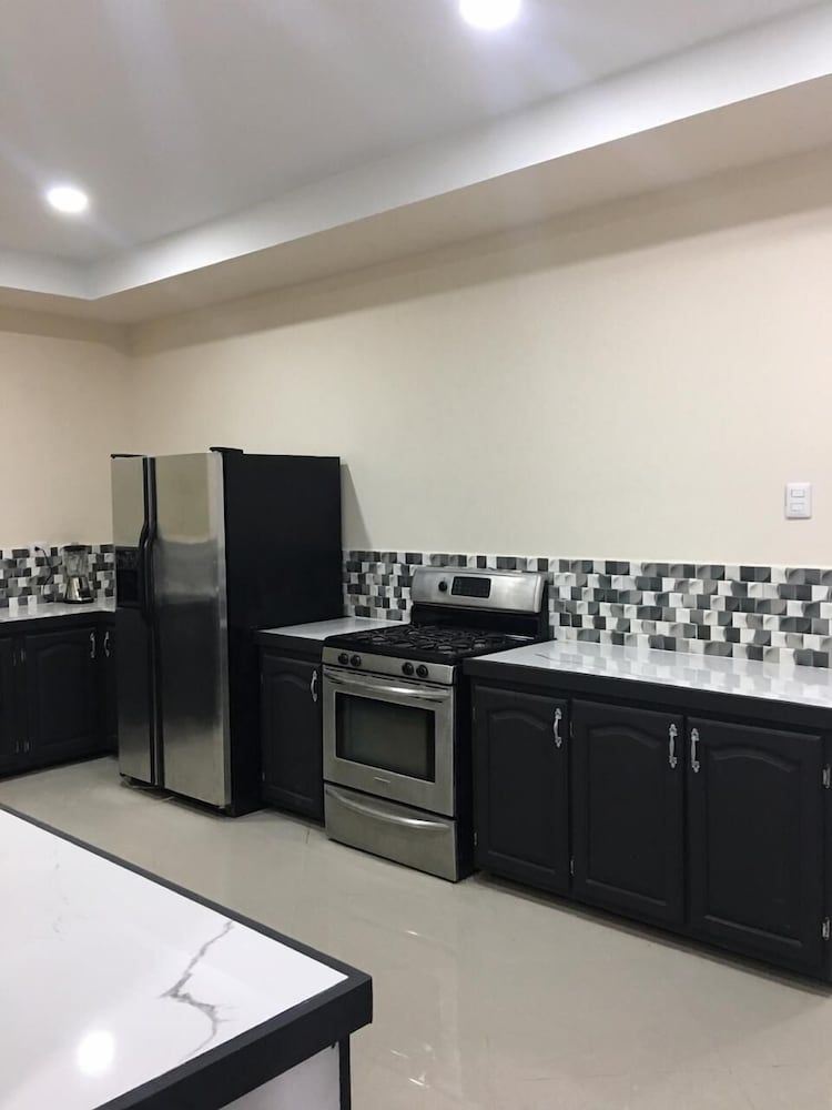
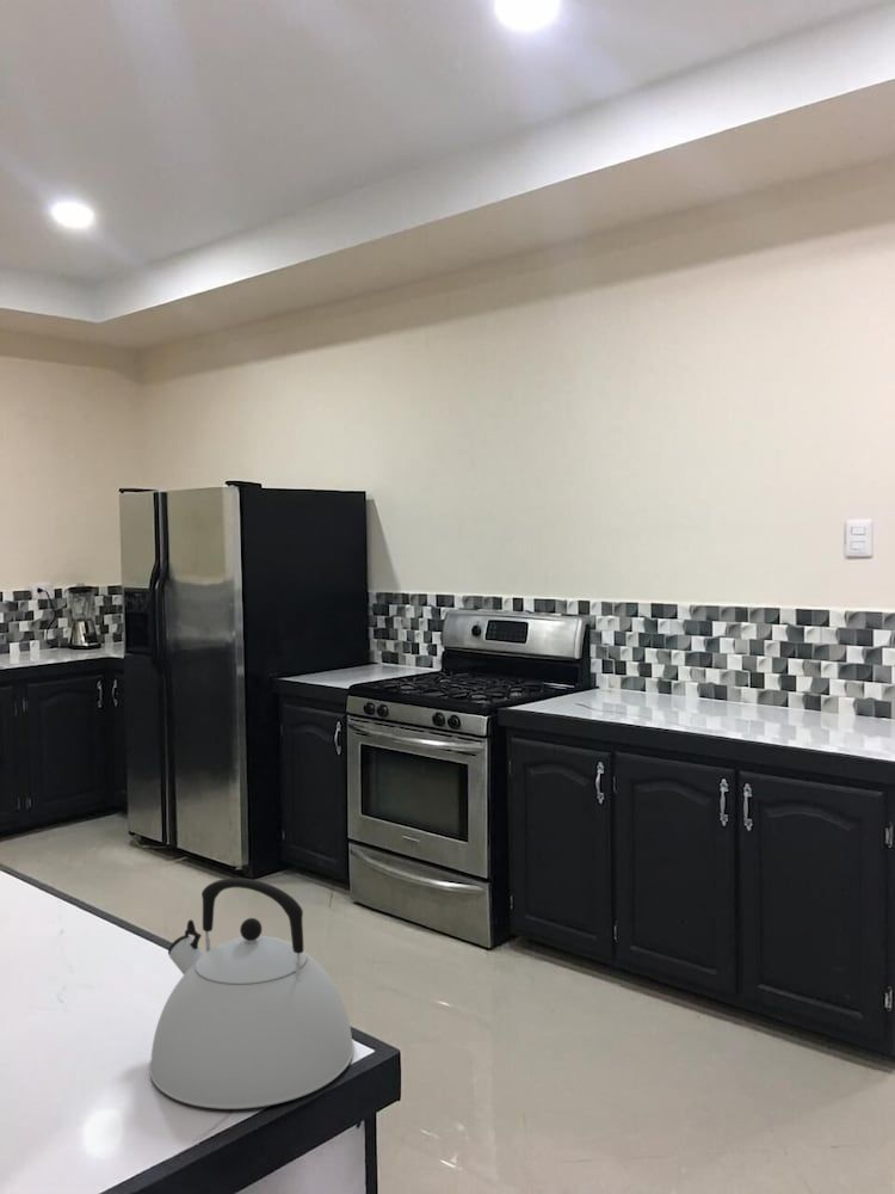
+ kettle (248, 967)
